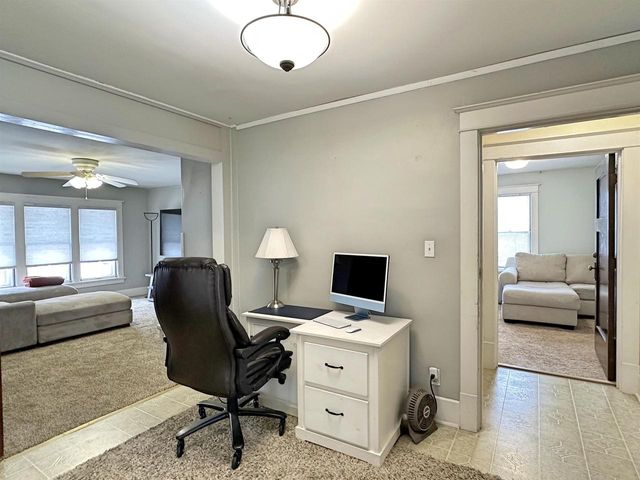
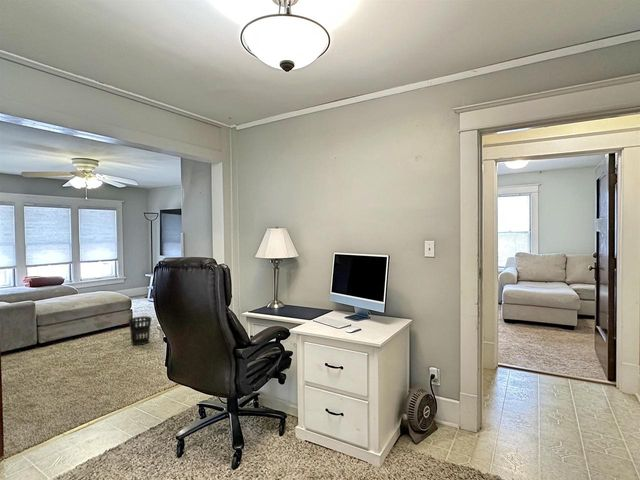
+ wastebasket (140, 330)
